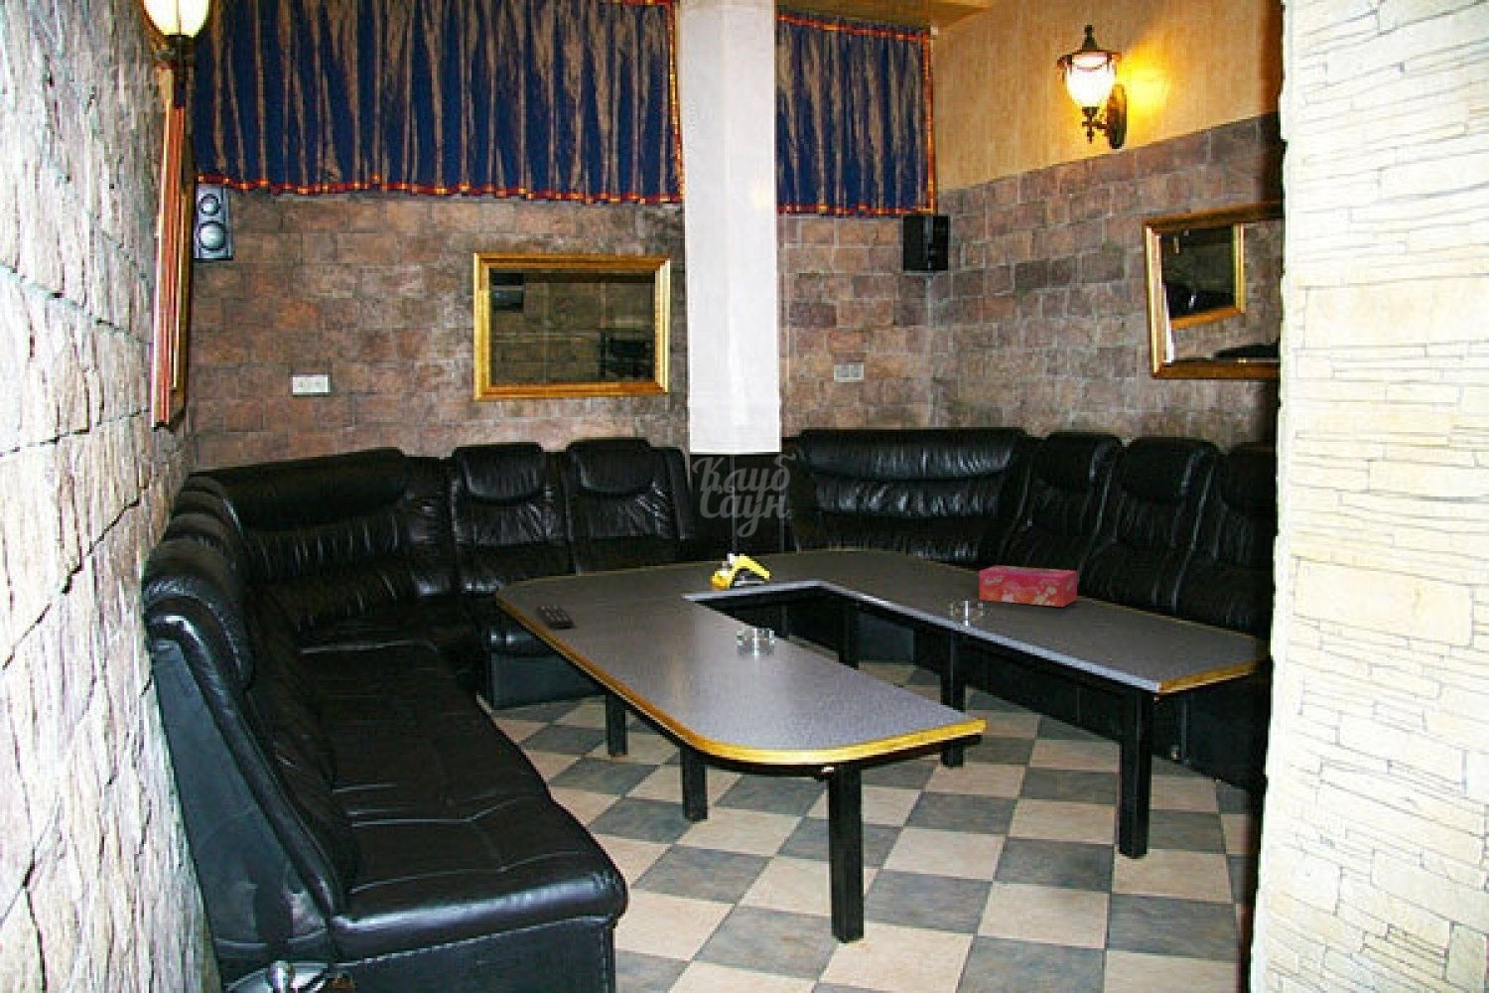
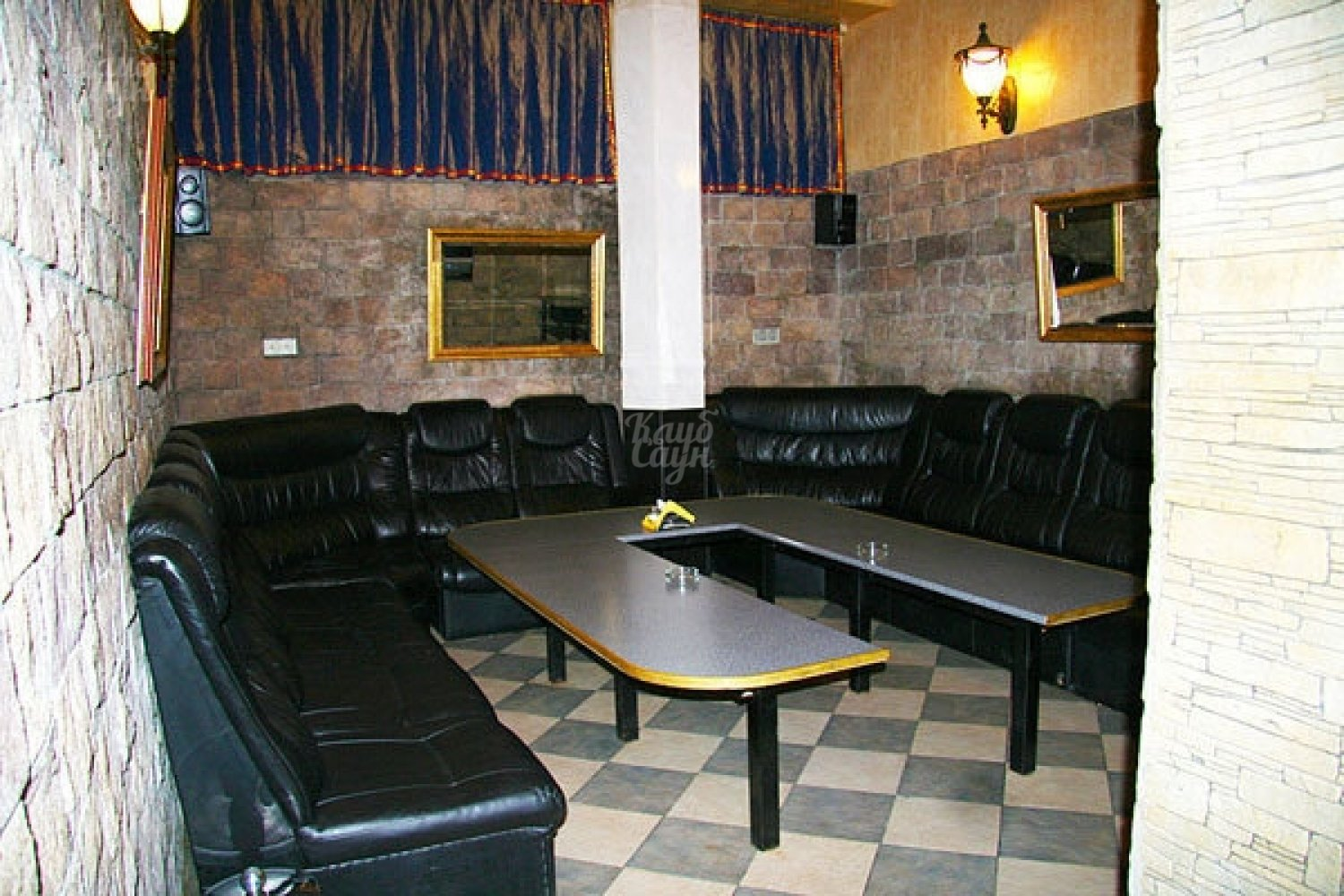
- tissue box (1027, 585)
- remote control (554, 615)
